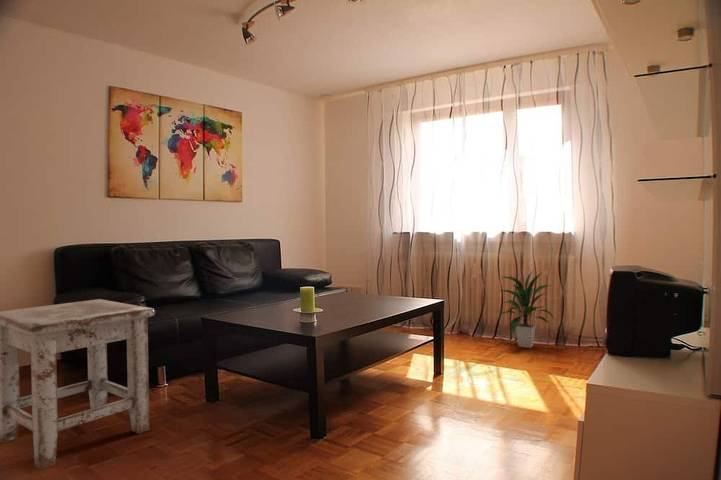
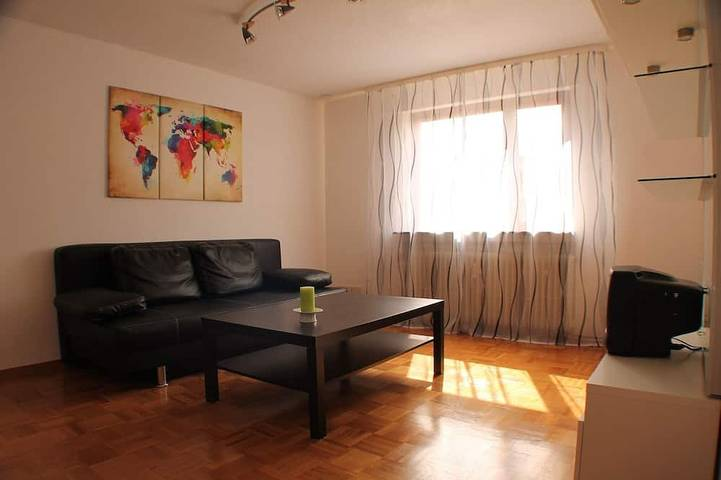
- stool (77, 383)
- indoor plant (523, 308)
